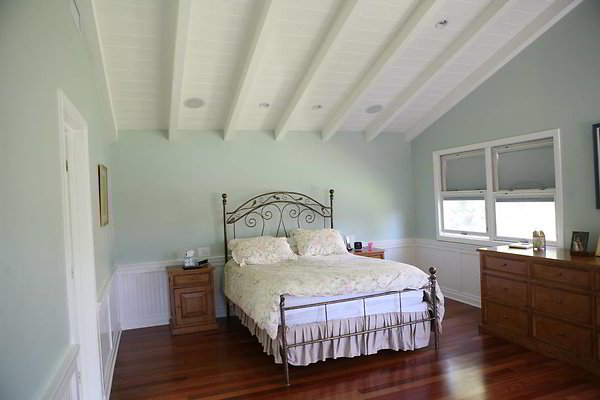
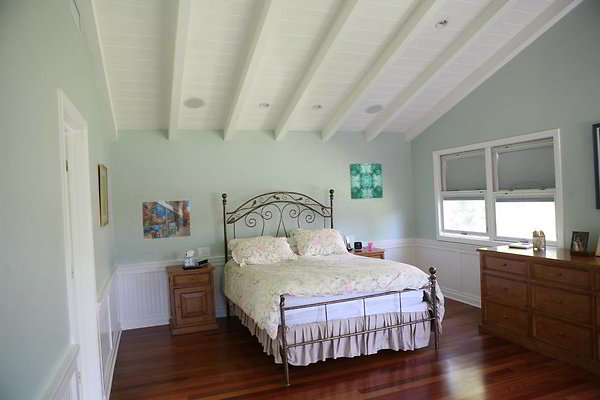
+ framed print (166, 219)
+ wall art (366, 181)
